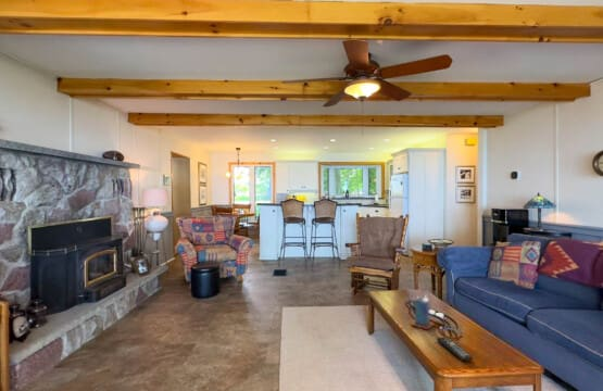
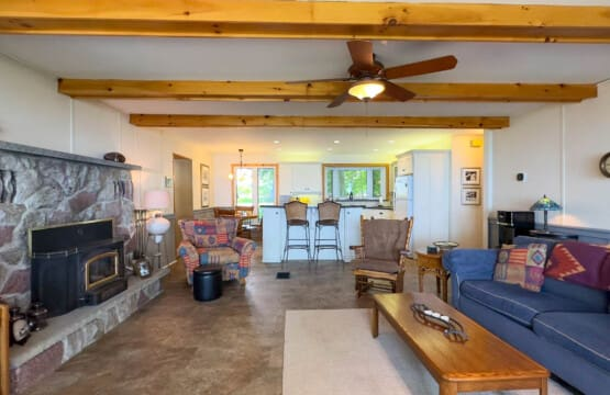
- remote control (453, 346)
- candle (422, 310)
